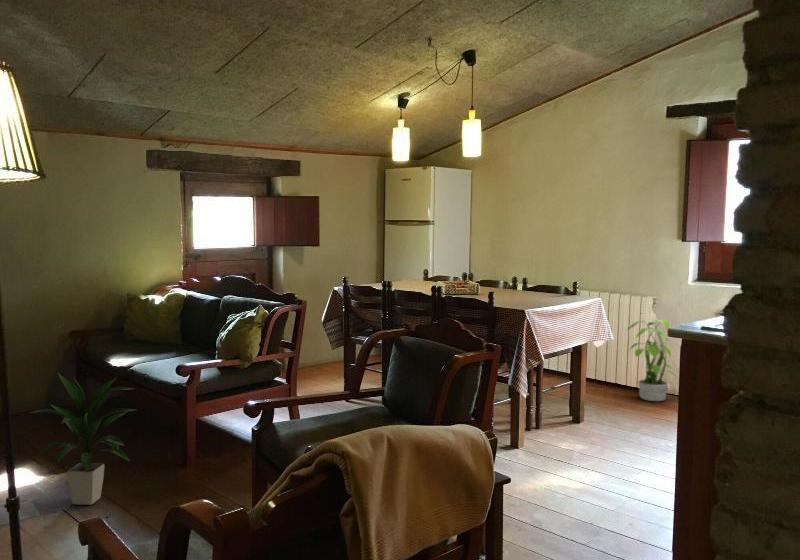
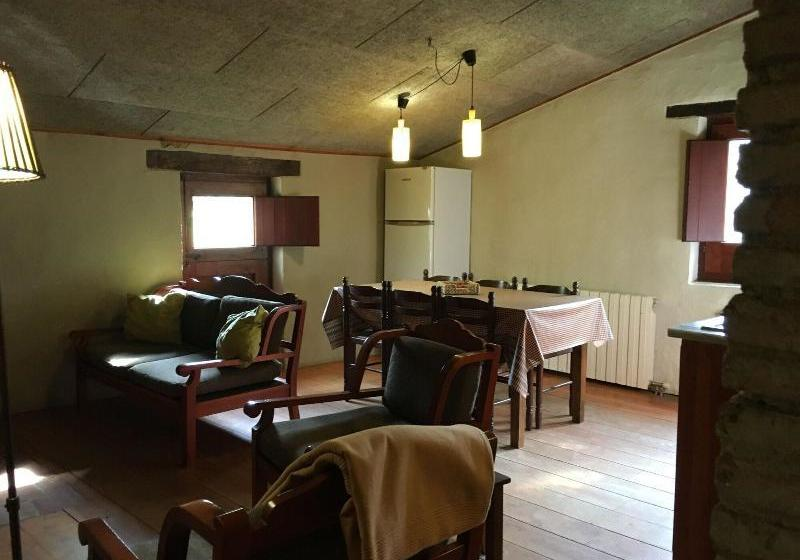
- indoor plant (90, 436)
- potted plant (648, 358)
